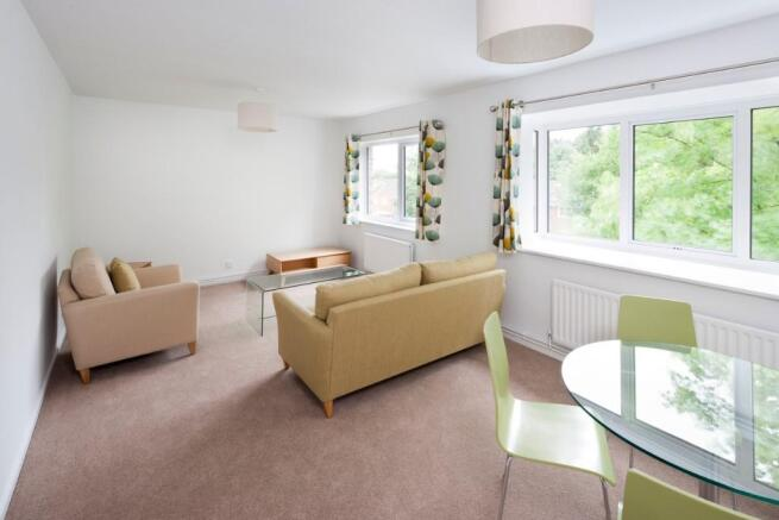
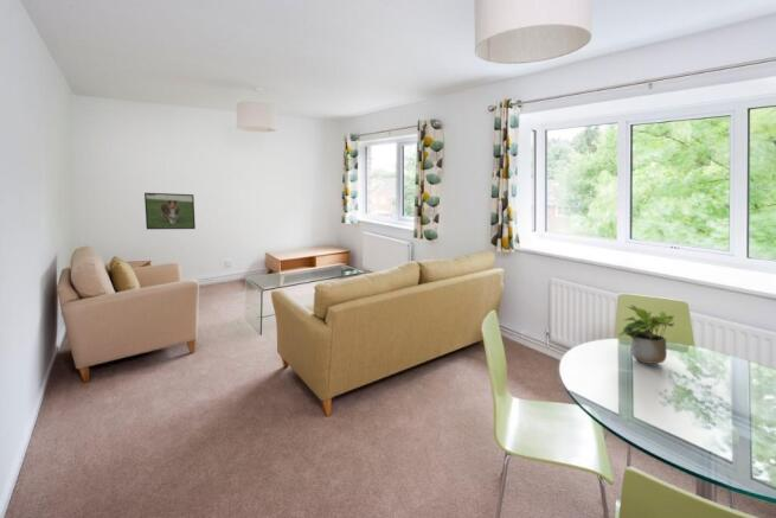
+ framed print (171, 211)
+ potted plant (644, 332)
